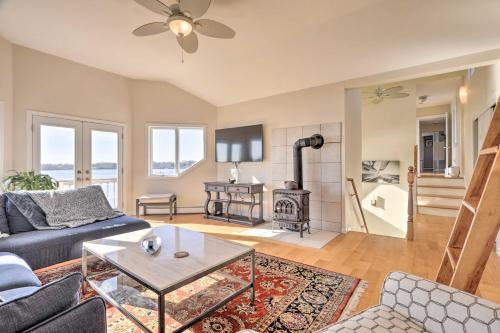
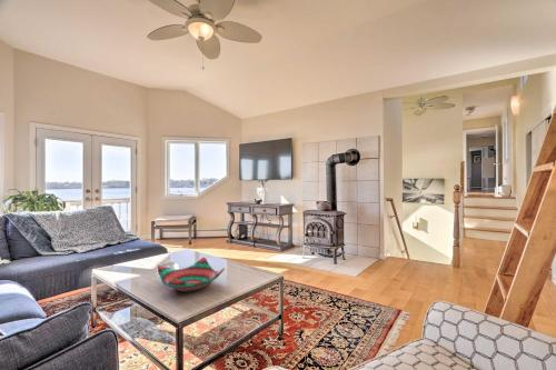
+ decorative bowl (190, 276)
